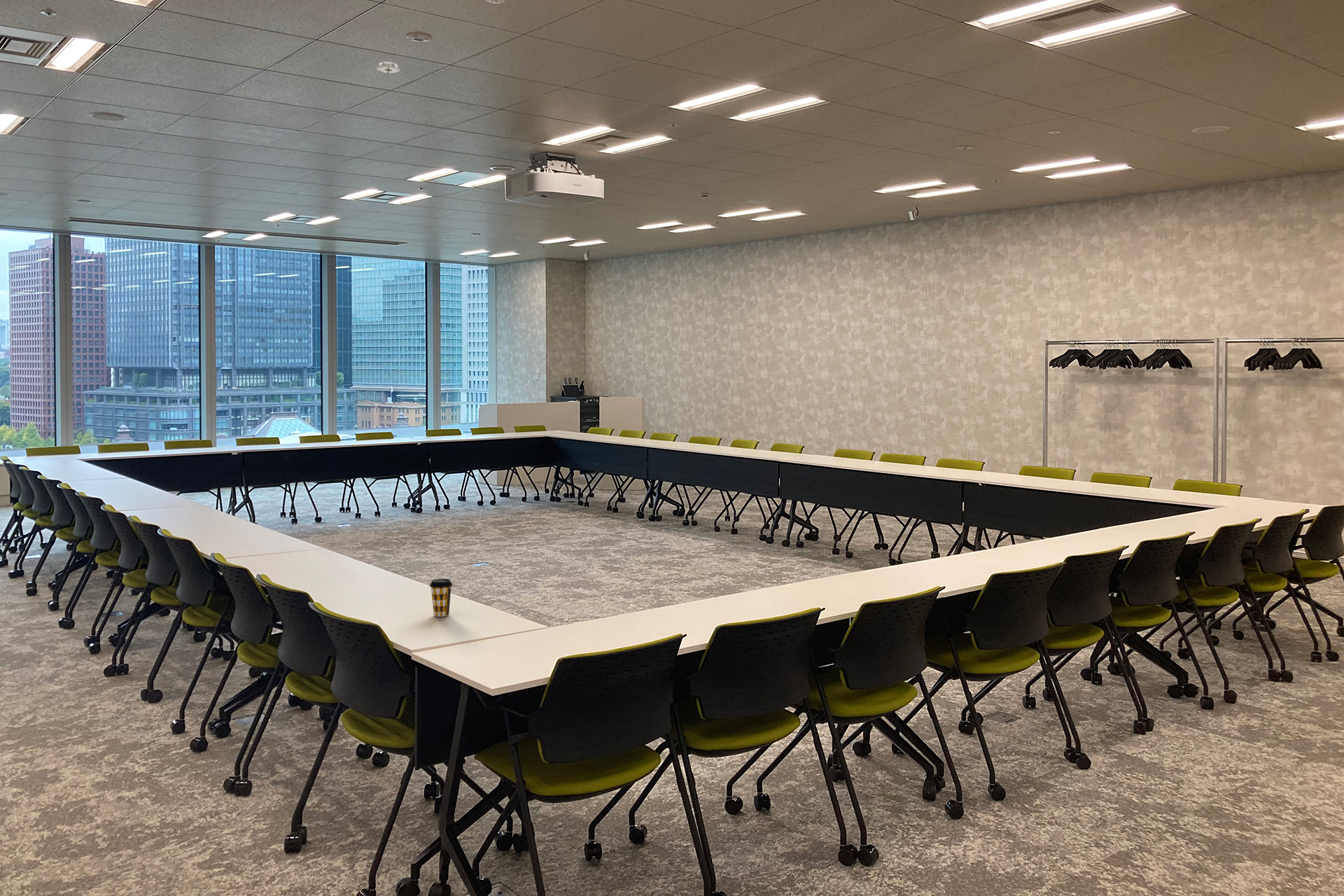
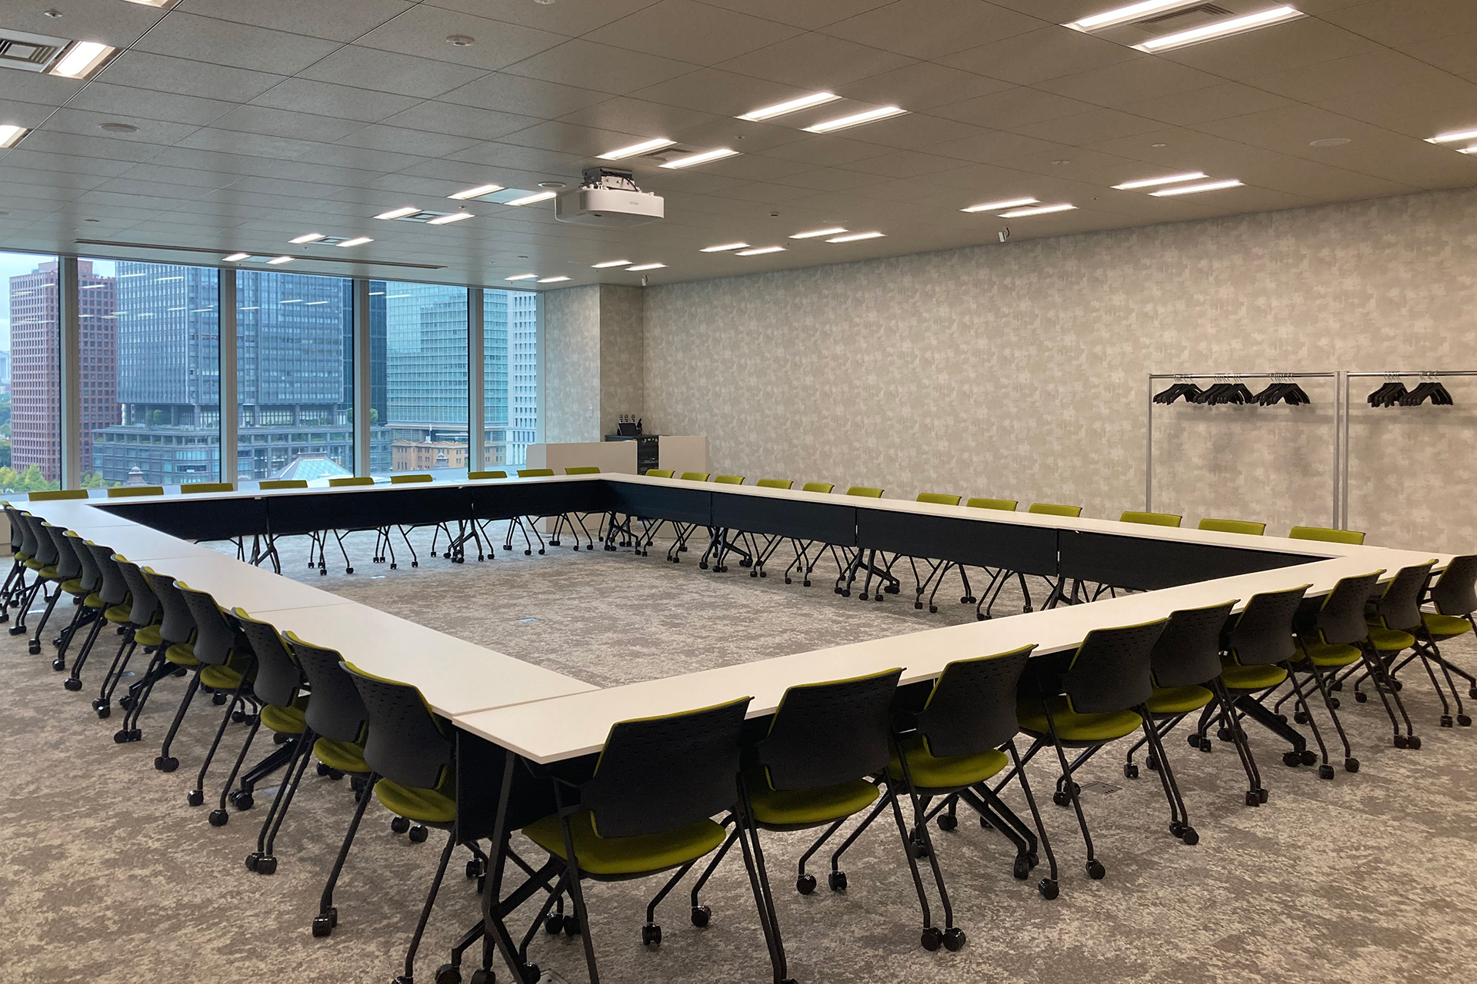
- coffee cup (441, 597)
- smoke detector (387, 67)
